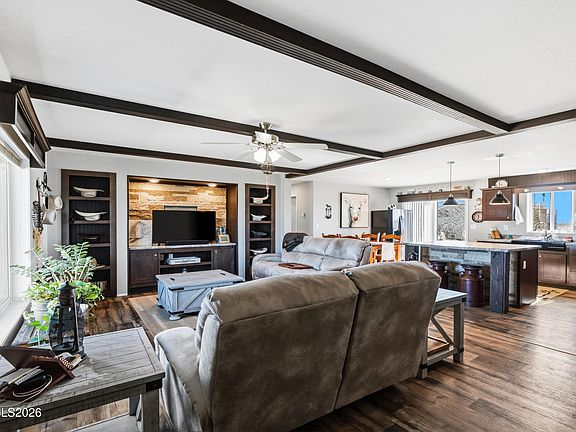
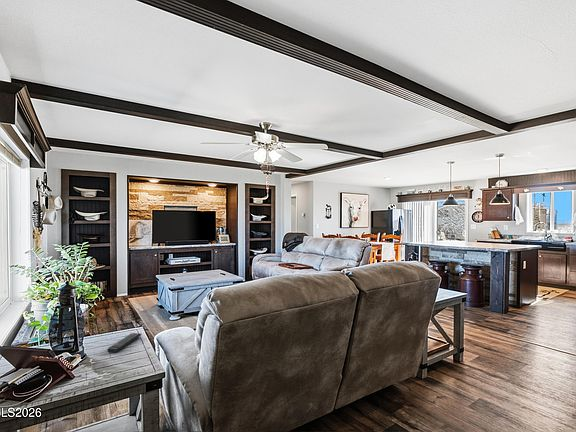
+ remote control (125, 342)
